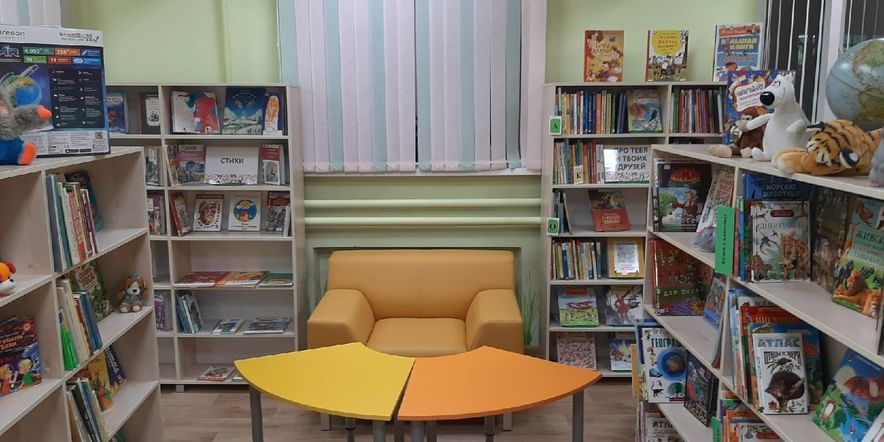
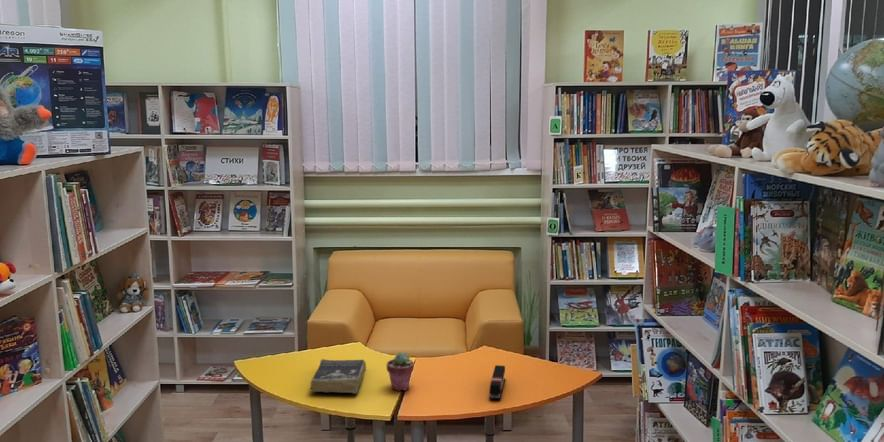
+ potted succulent (400, 370)
+ book (339, 374)
+ stapler (497, 381)
